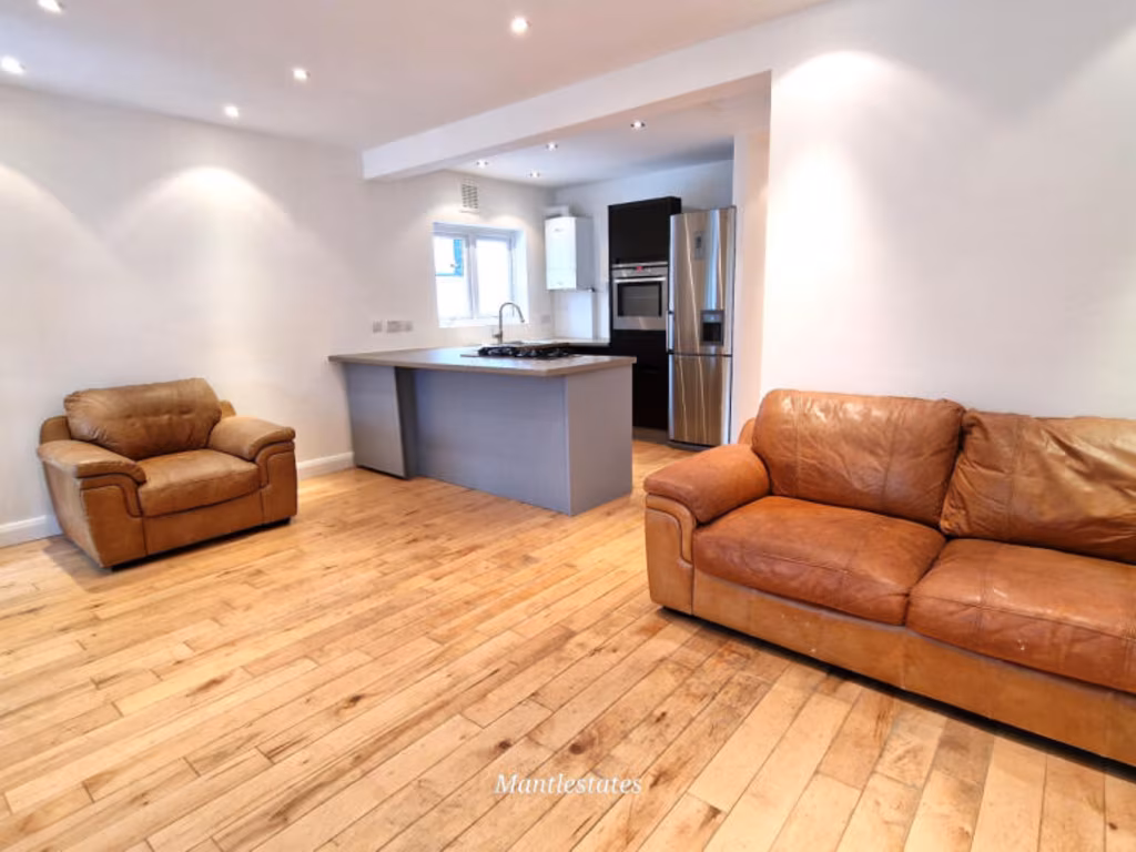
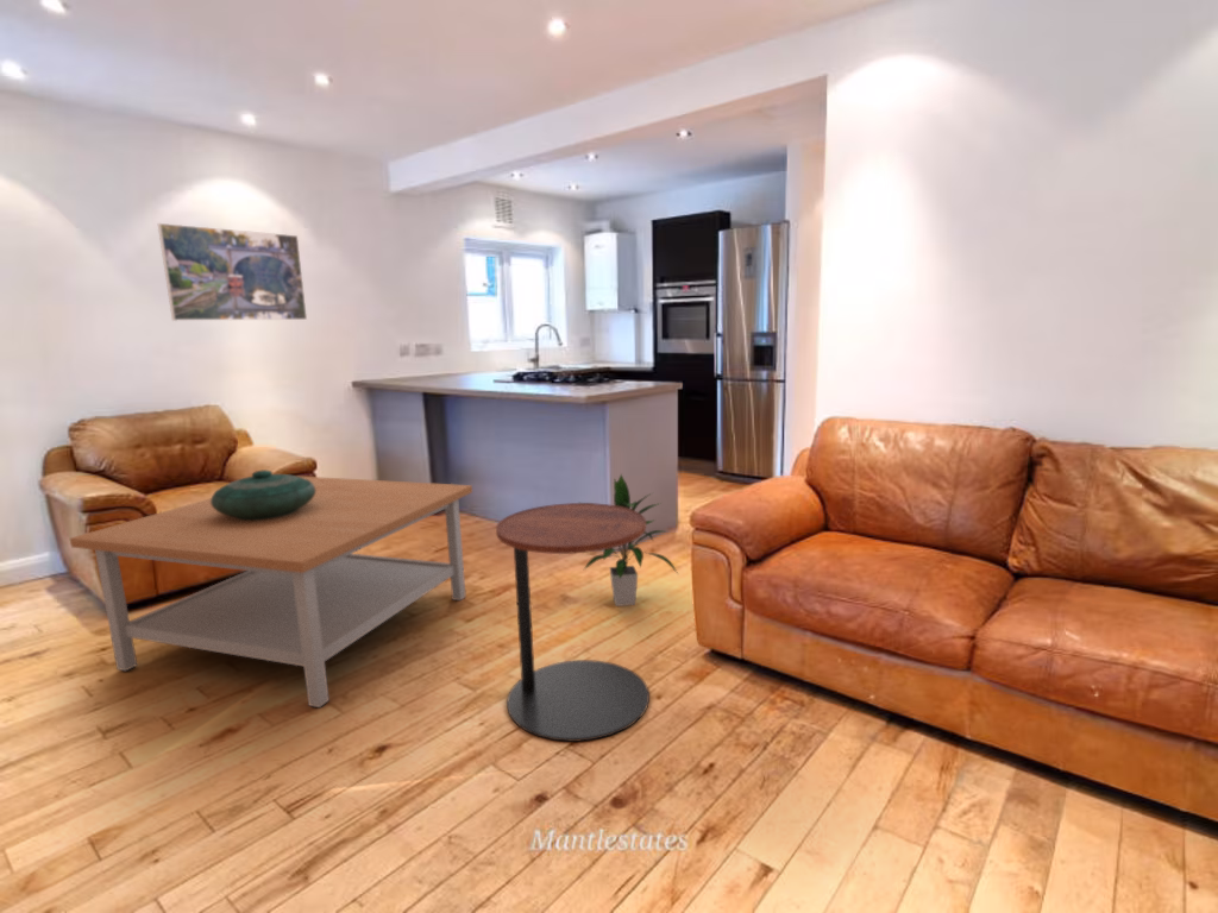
+ side table (530, 612)
+ indoor plant (626, 543)
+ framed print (238, 275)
+ coffee table (302, 569)
+ decorative bowl (264, 491)
